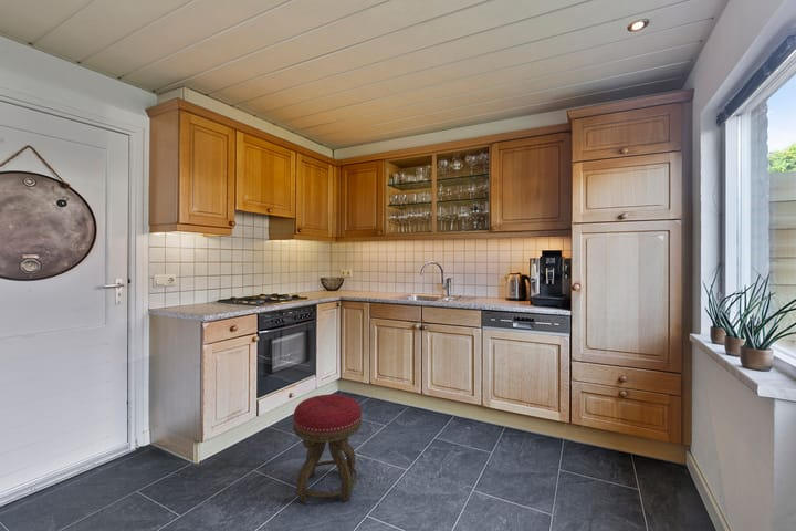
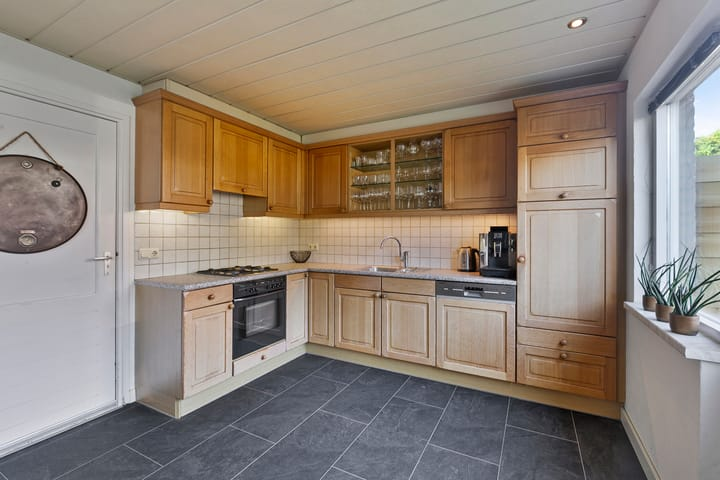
- stool (328, 444)
